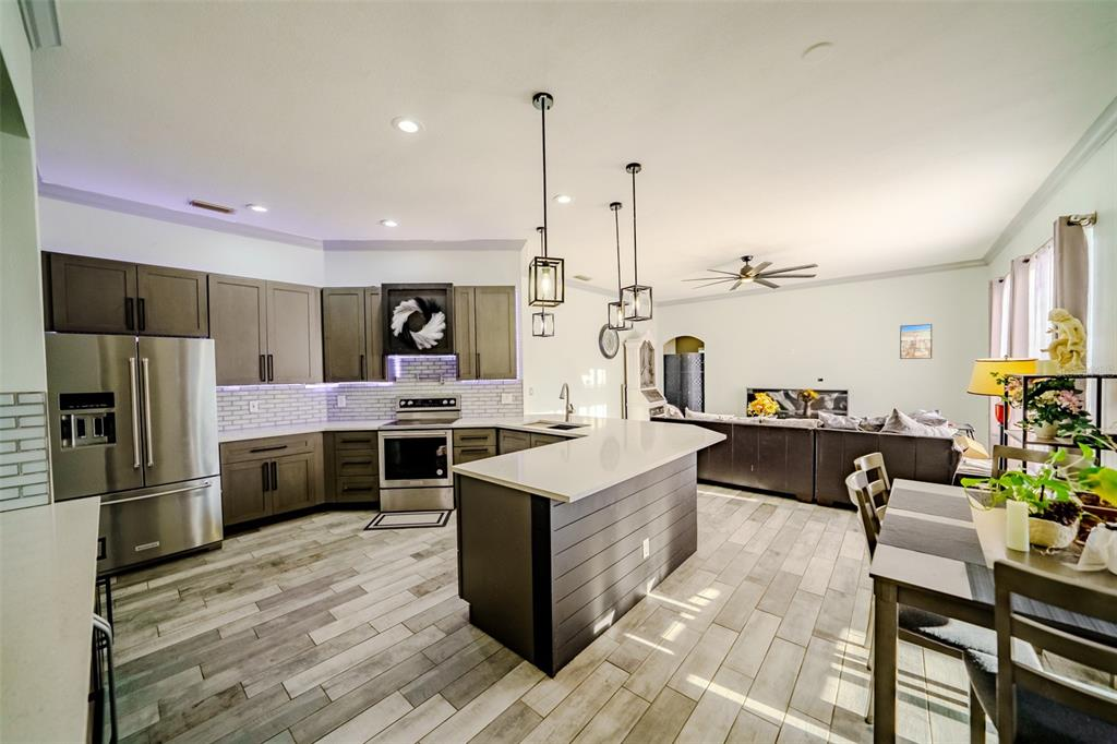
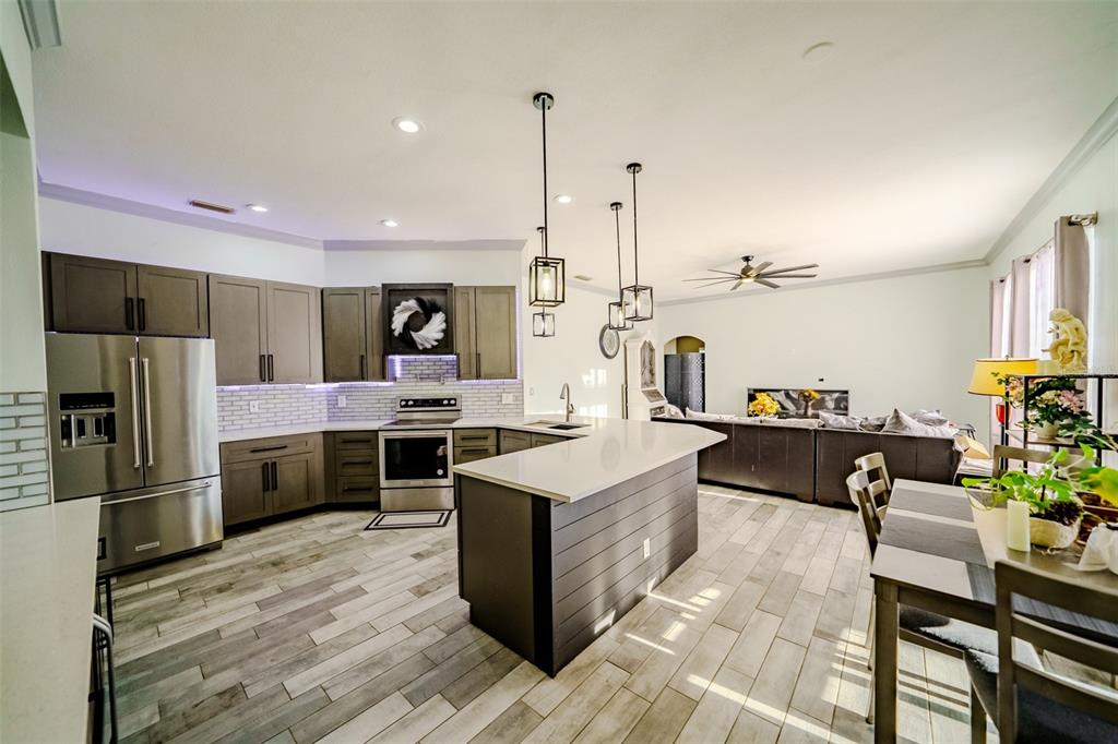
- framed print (915, 341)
